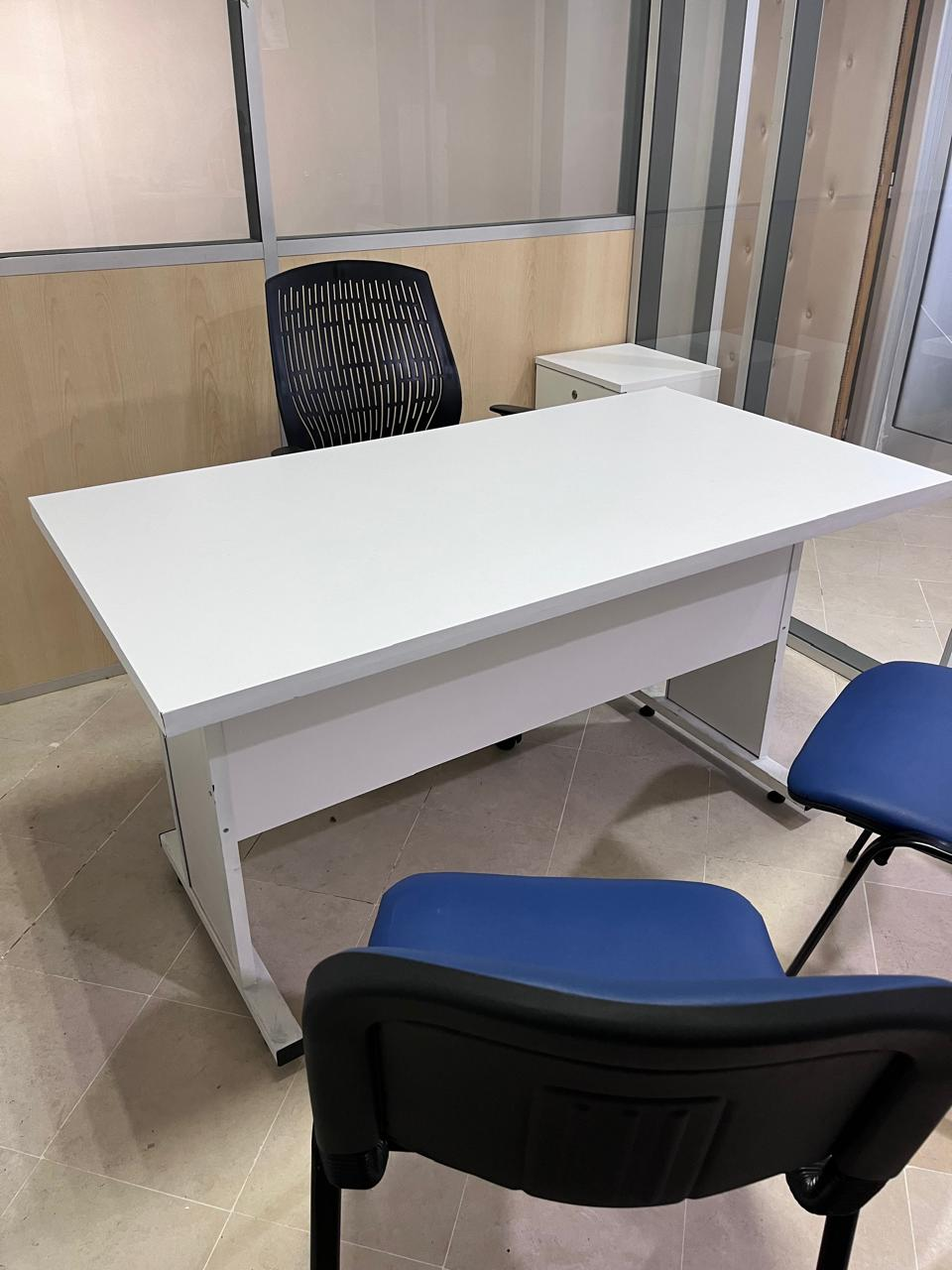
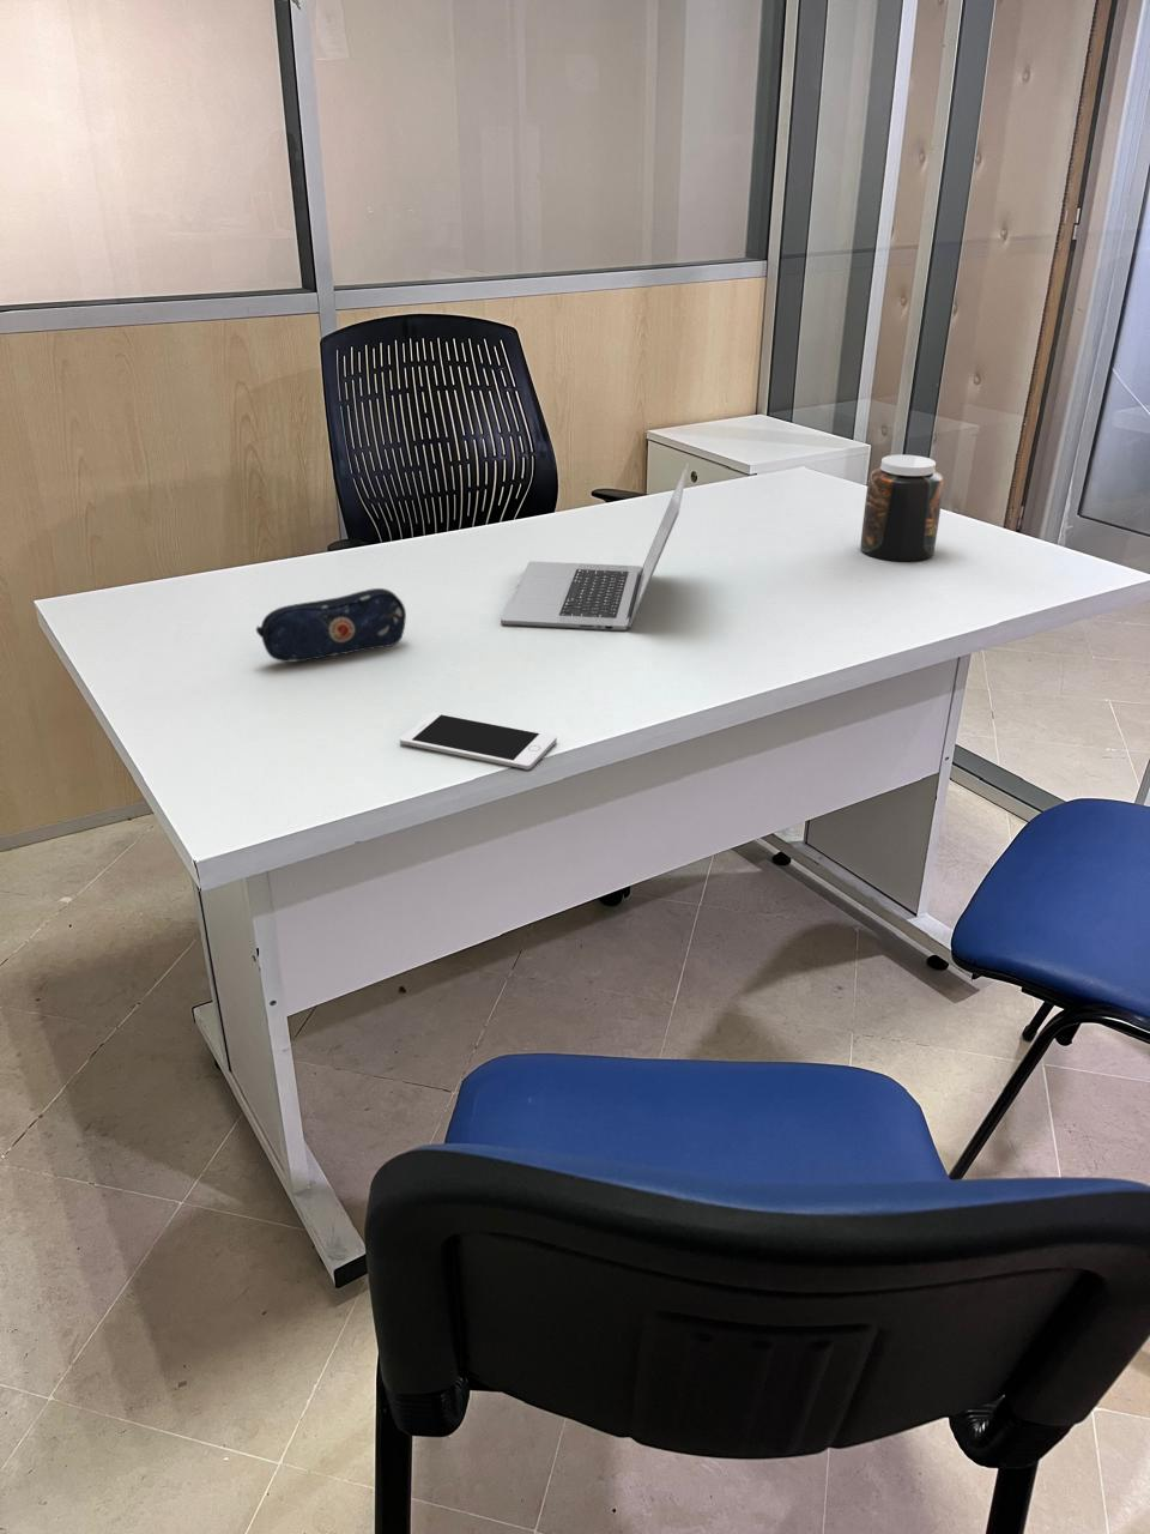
+ jar (902, 506)
+ cell phone (478, 739)
+ laptop (597, 564)
+ pencil case (336, 626)
